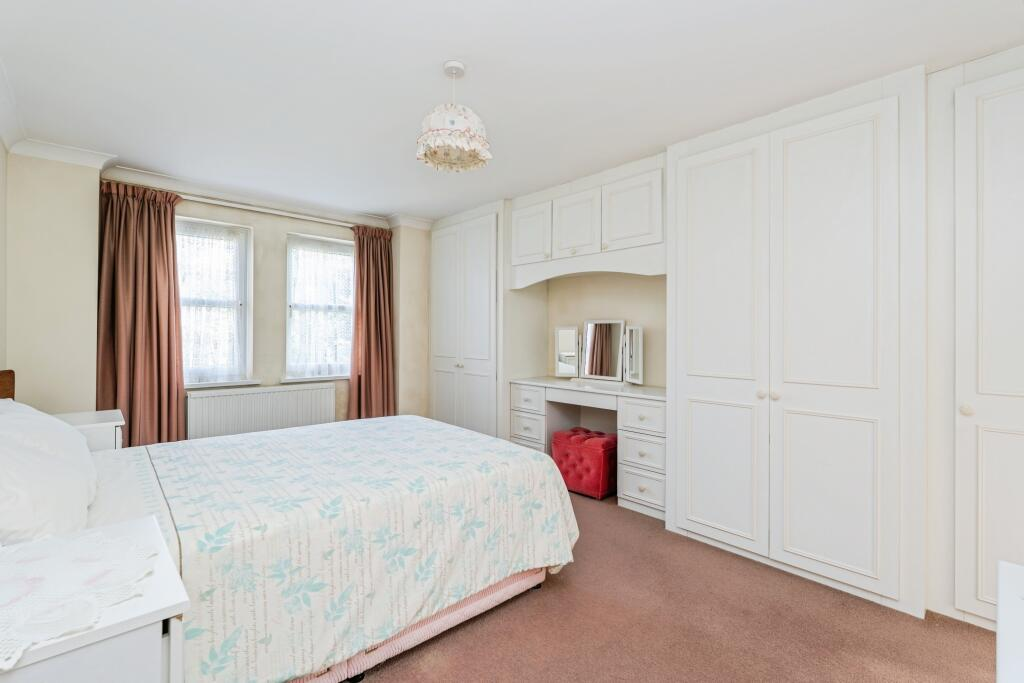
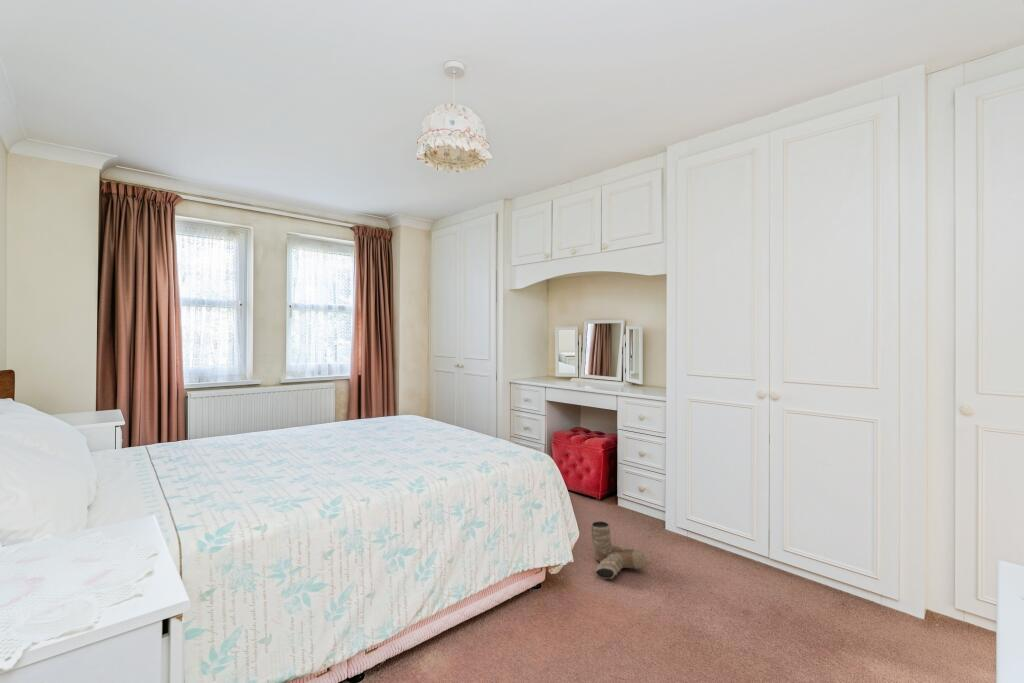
+ boots (615, 548)
